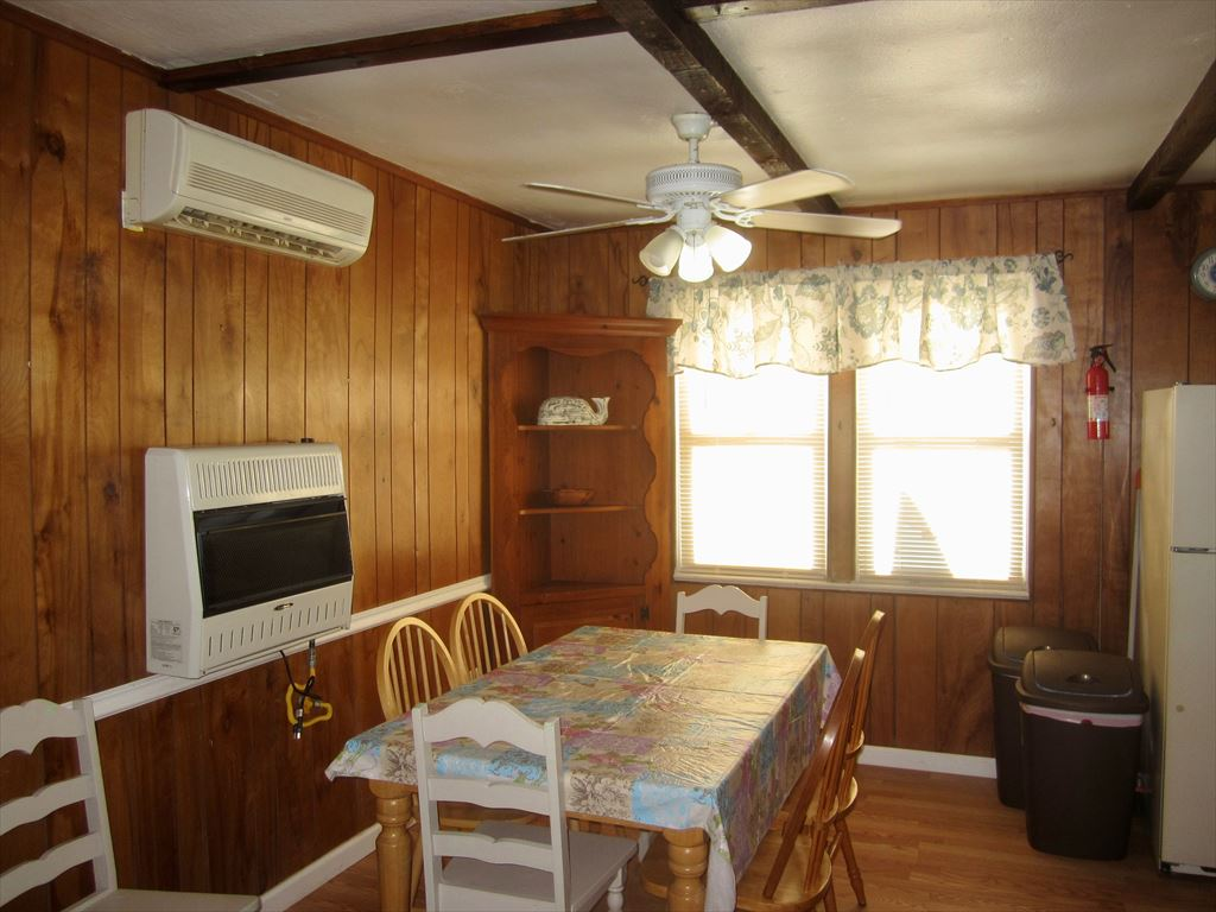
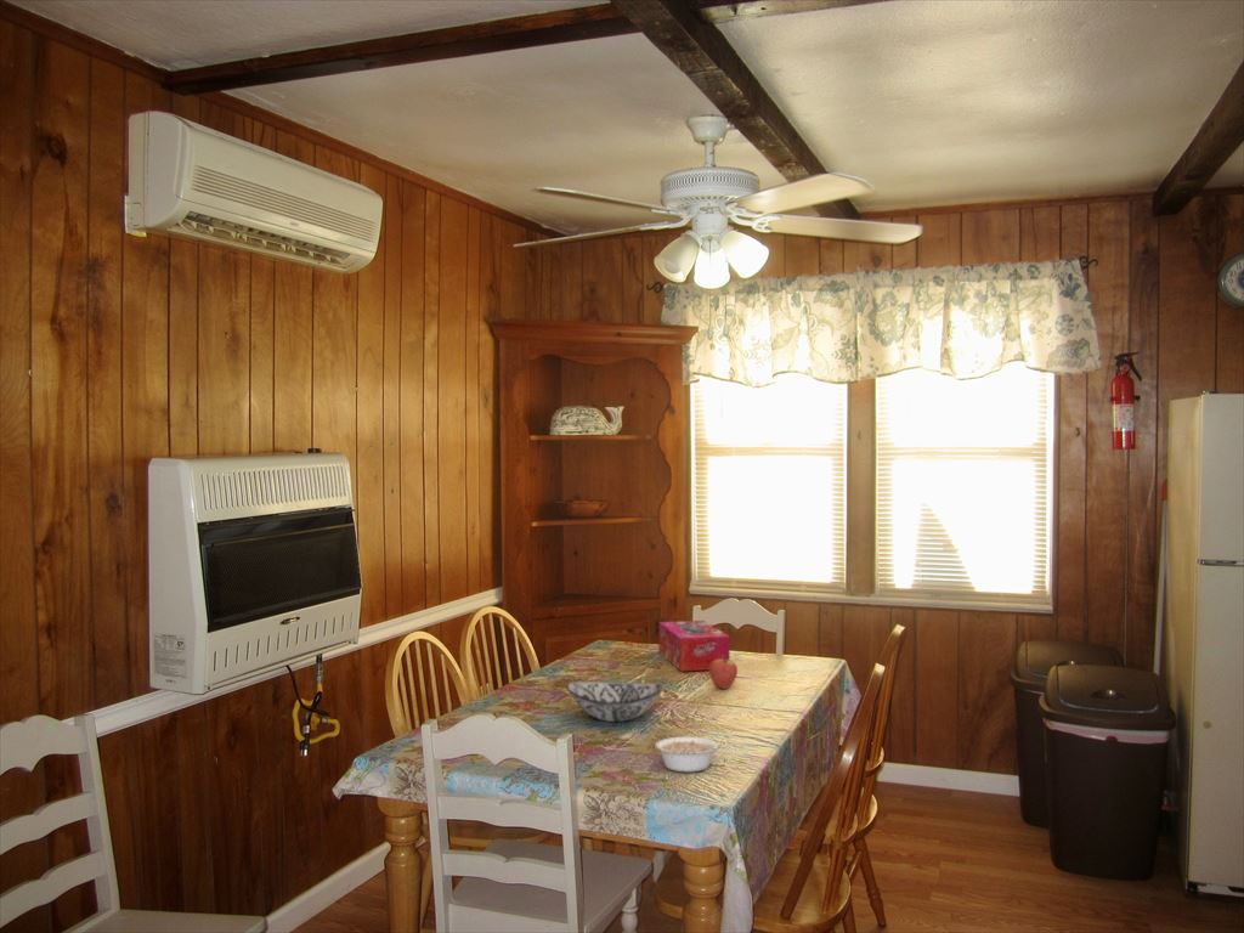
+ tissue box (692, 644)
+ fruit (723, 669)
+ decorative bowl (615, 701)
+ legume (689, 752)
